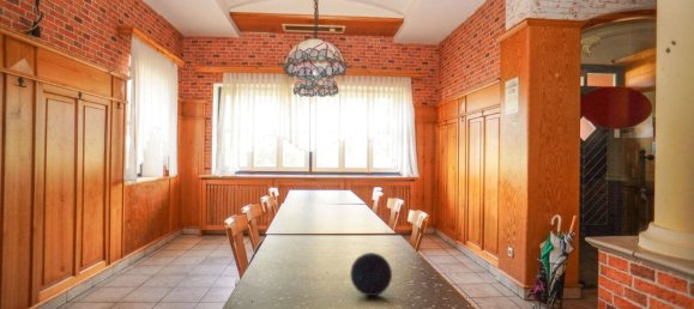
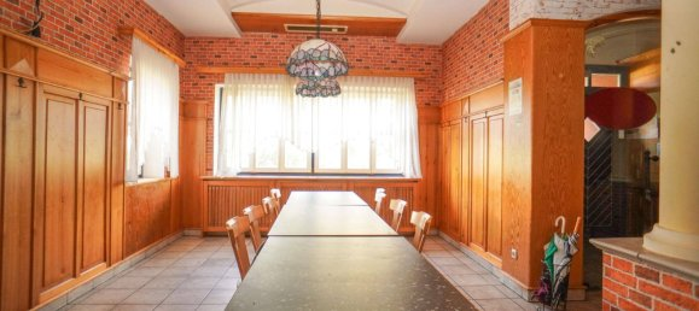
- decorative orb (370, 273)
